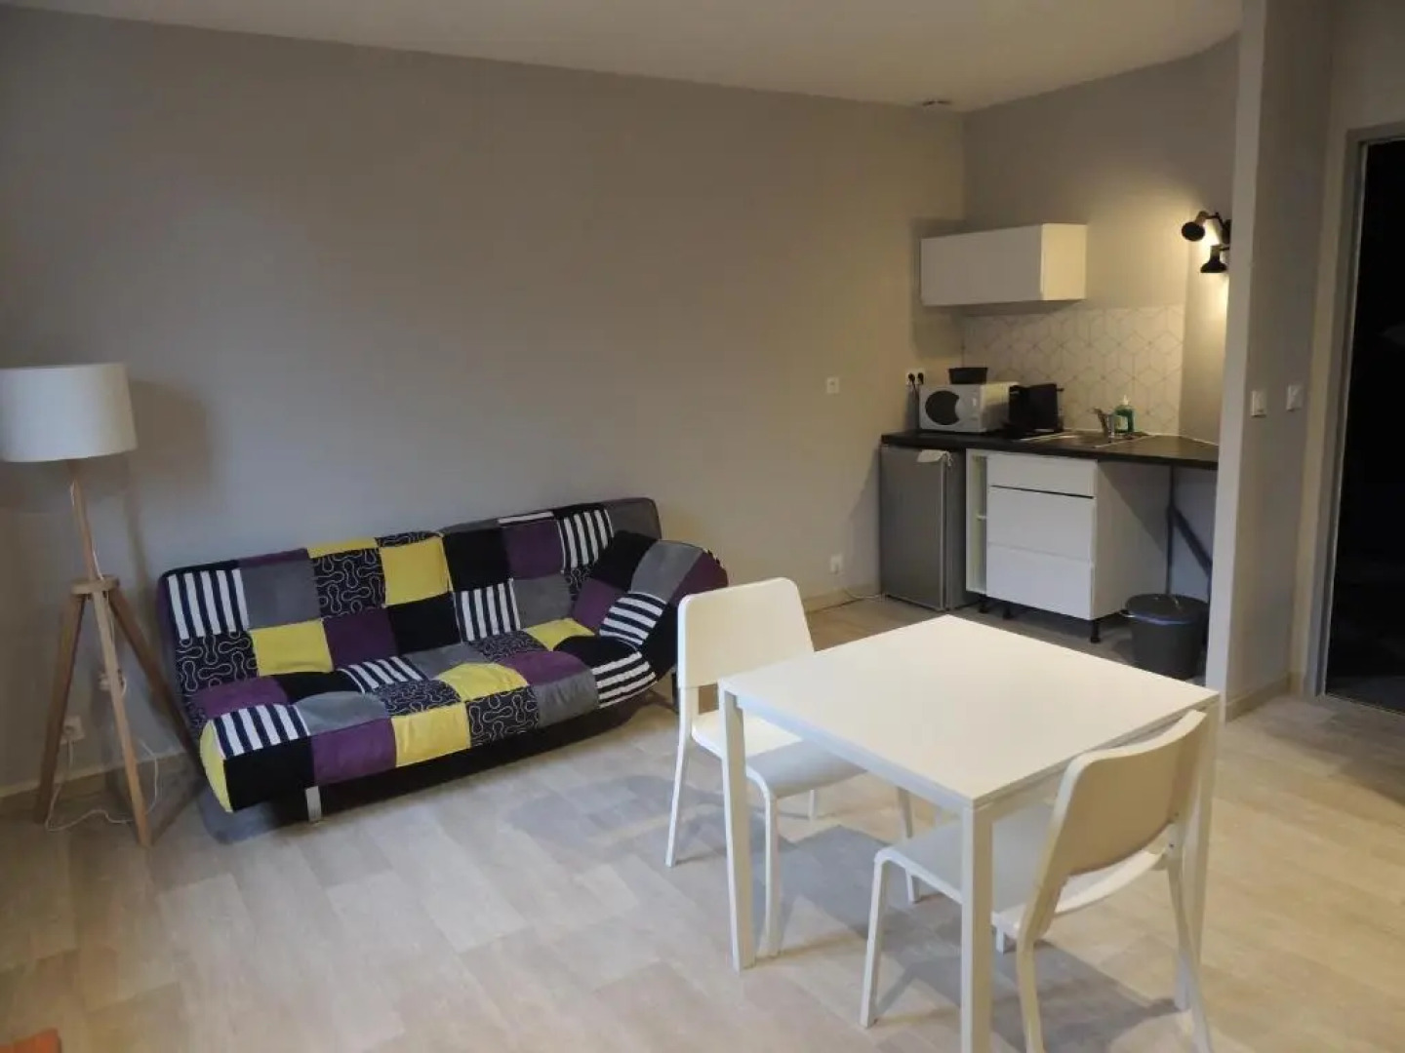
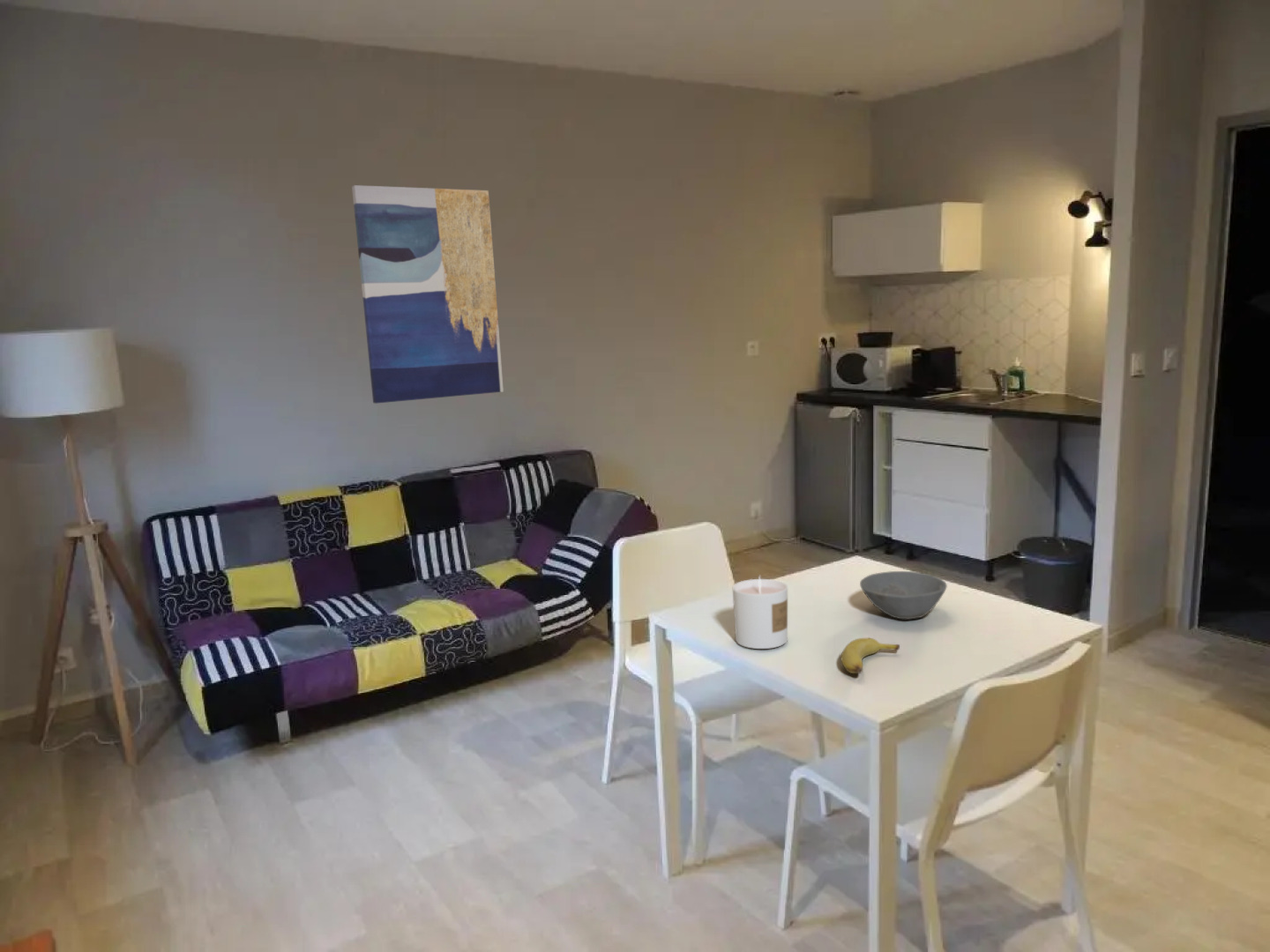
+ bowl (902, 598)
+ candle (760, 608)
+ banana (867, 655)
+ wall art (431, 294)
